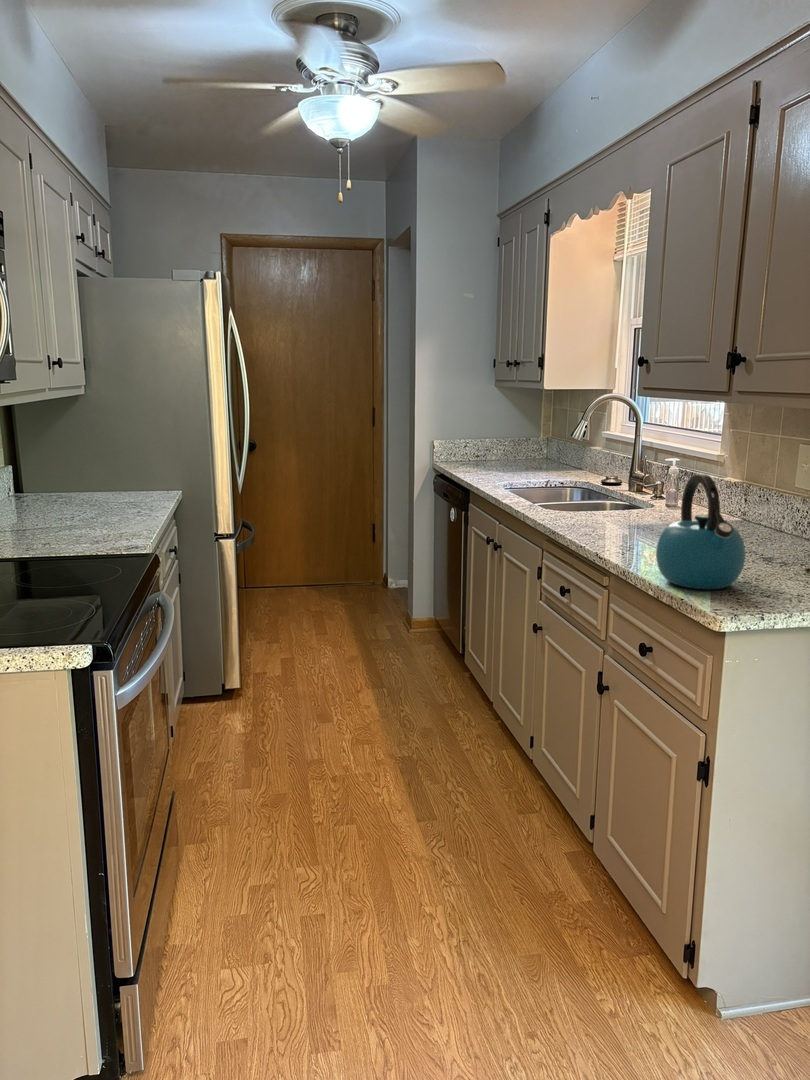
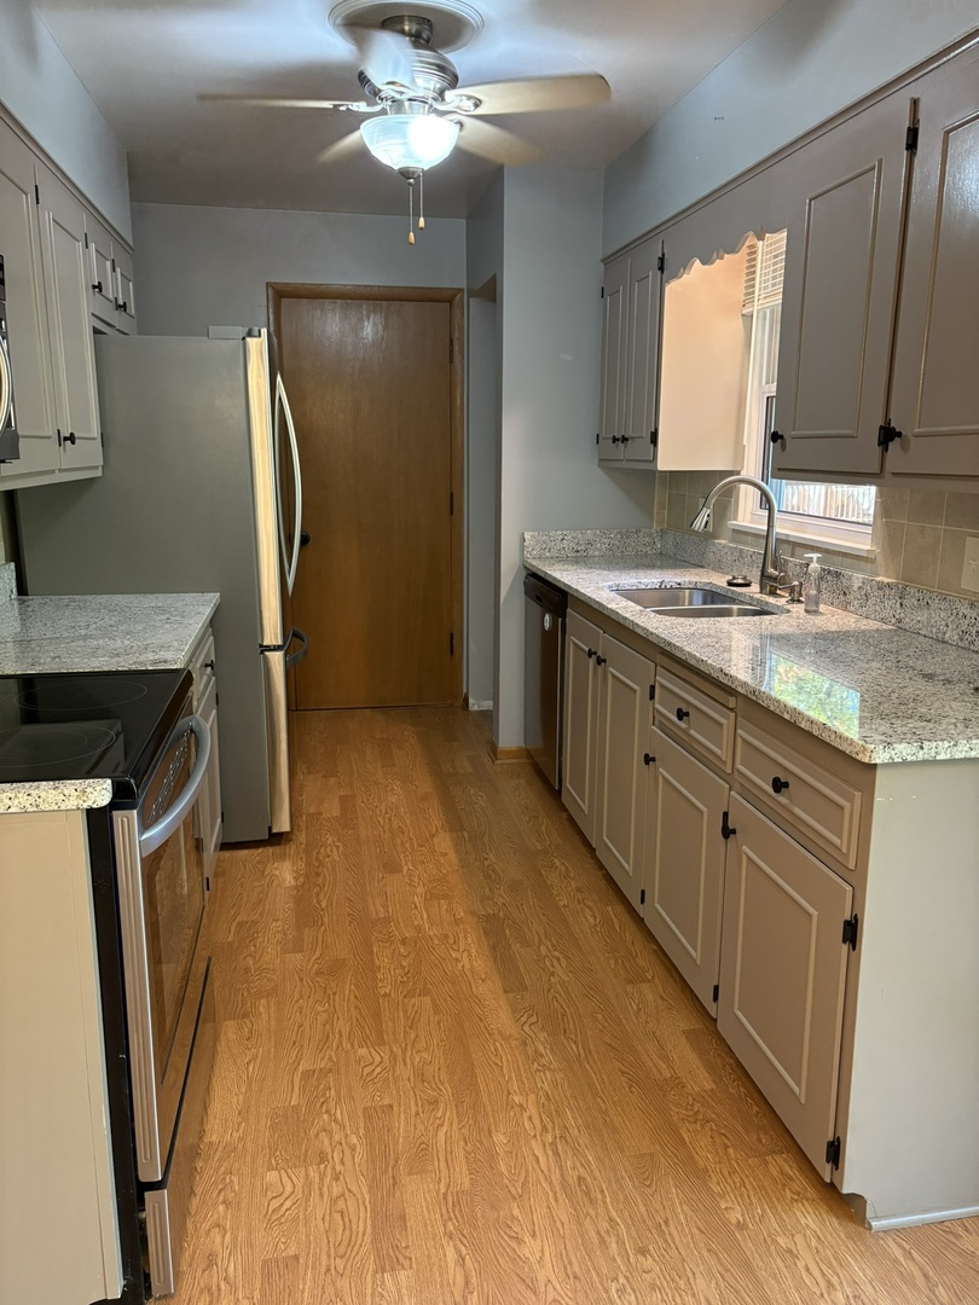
- kettle (704, 530)
